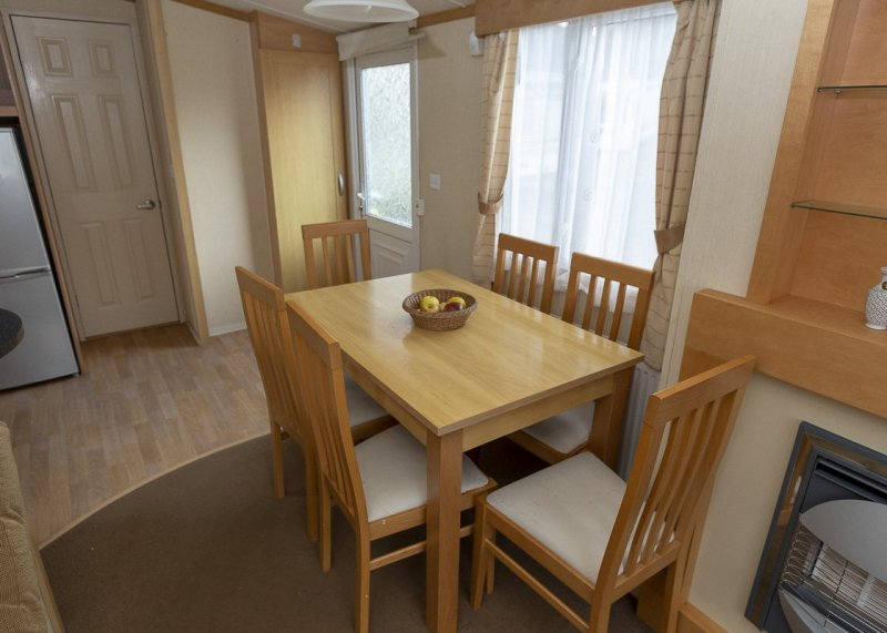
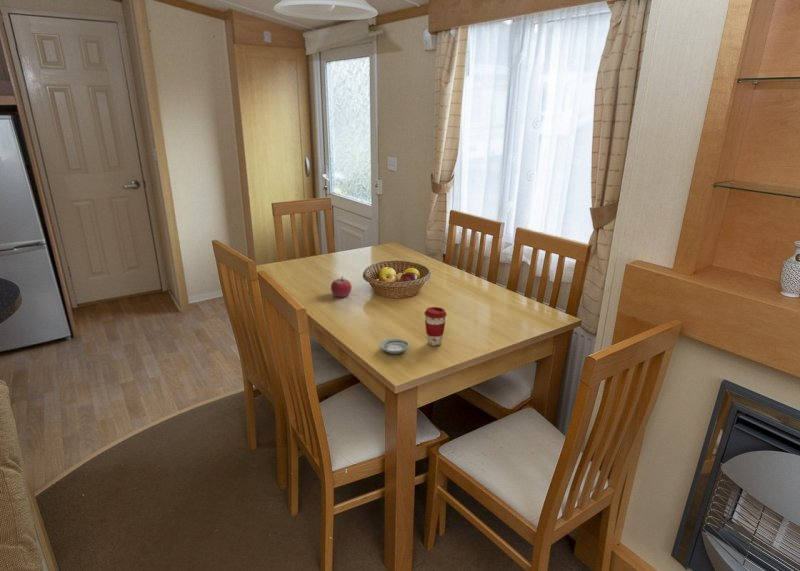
+ coffee cup (435, 326)
+ fruit (341, 286)
+ saucer (394, 347)
